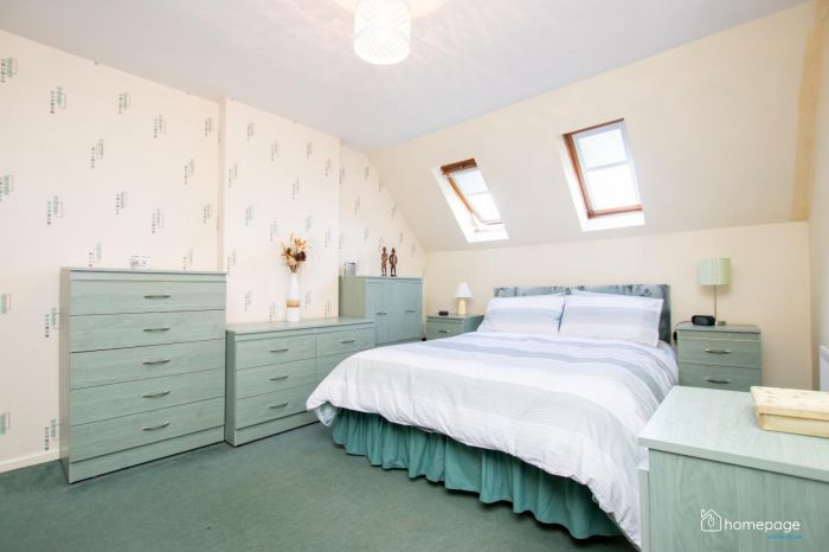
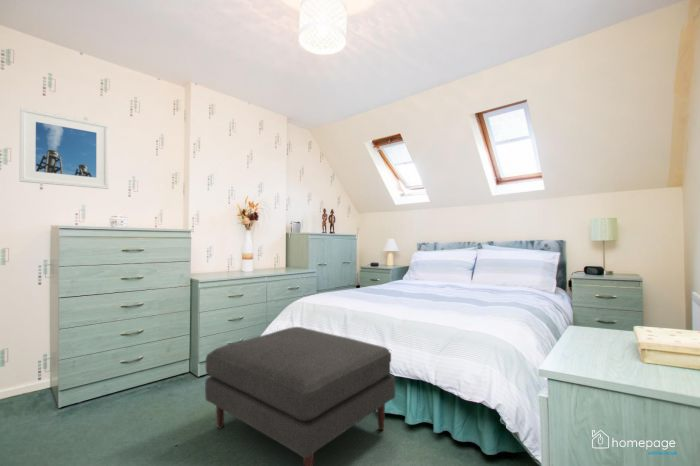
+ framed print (67, 151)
+ ottoman (300, 384)
